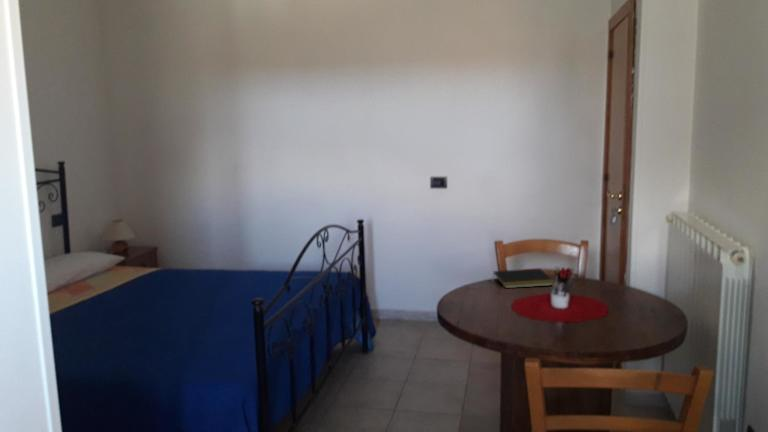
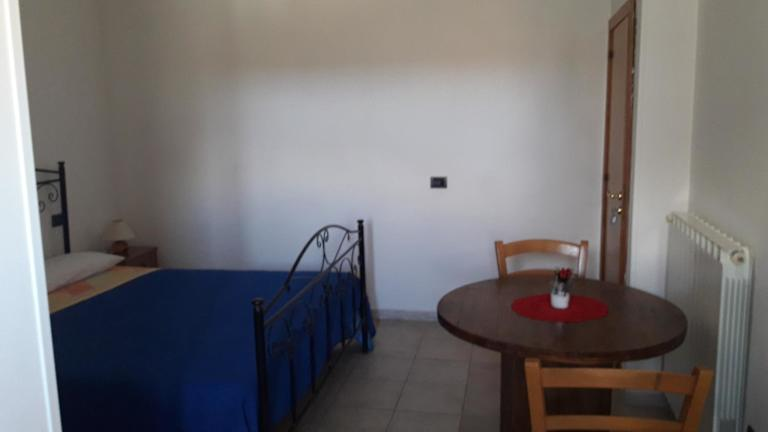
- notepad (523, 277)
